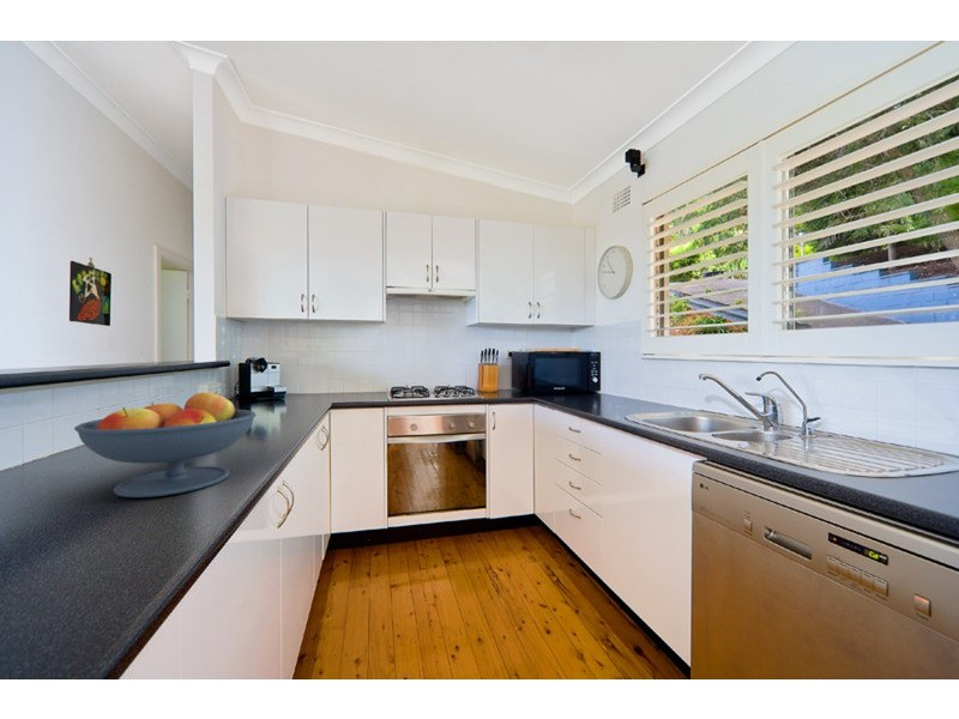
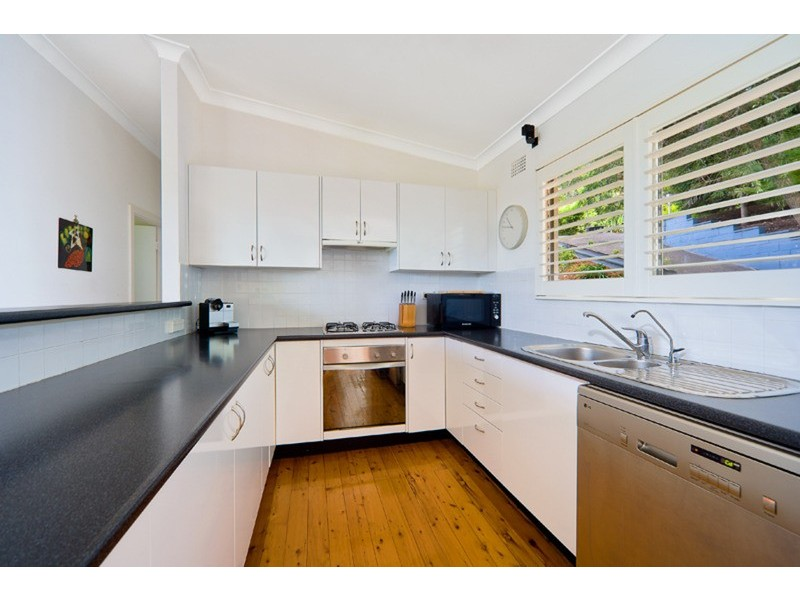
- fruit bowl (175, 439)
